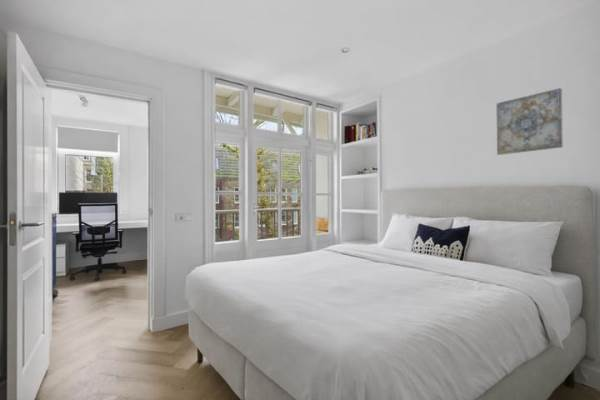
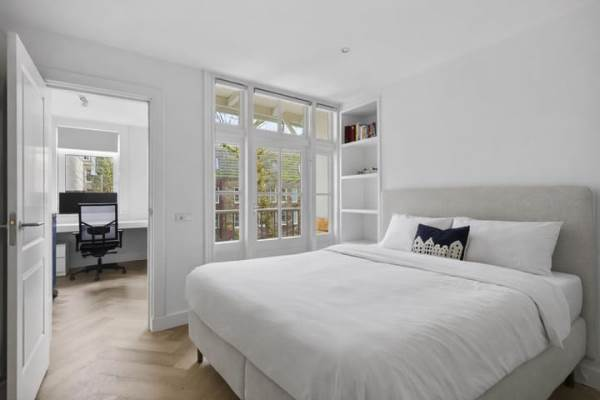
- wall art (527, 123)
